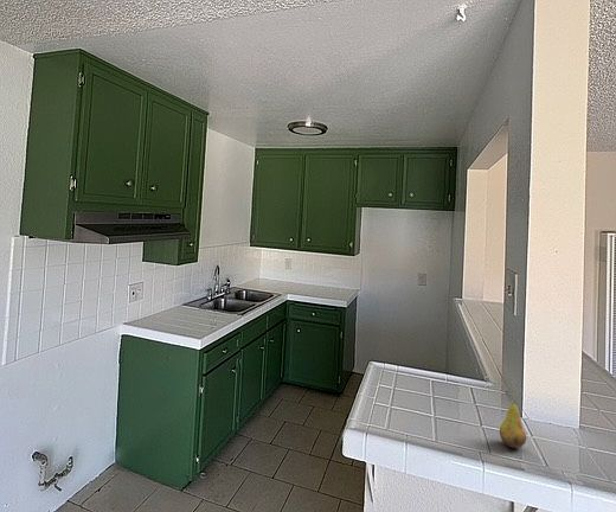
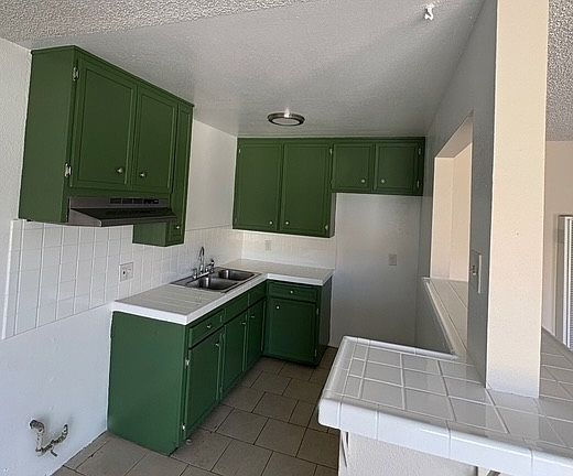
- fruit (513, 420)
